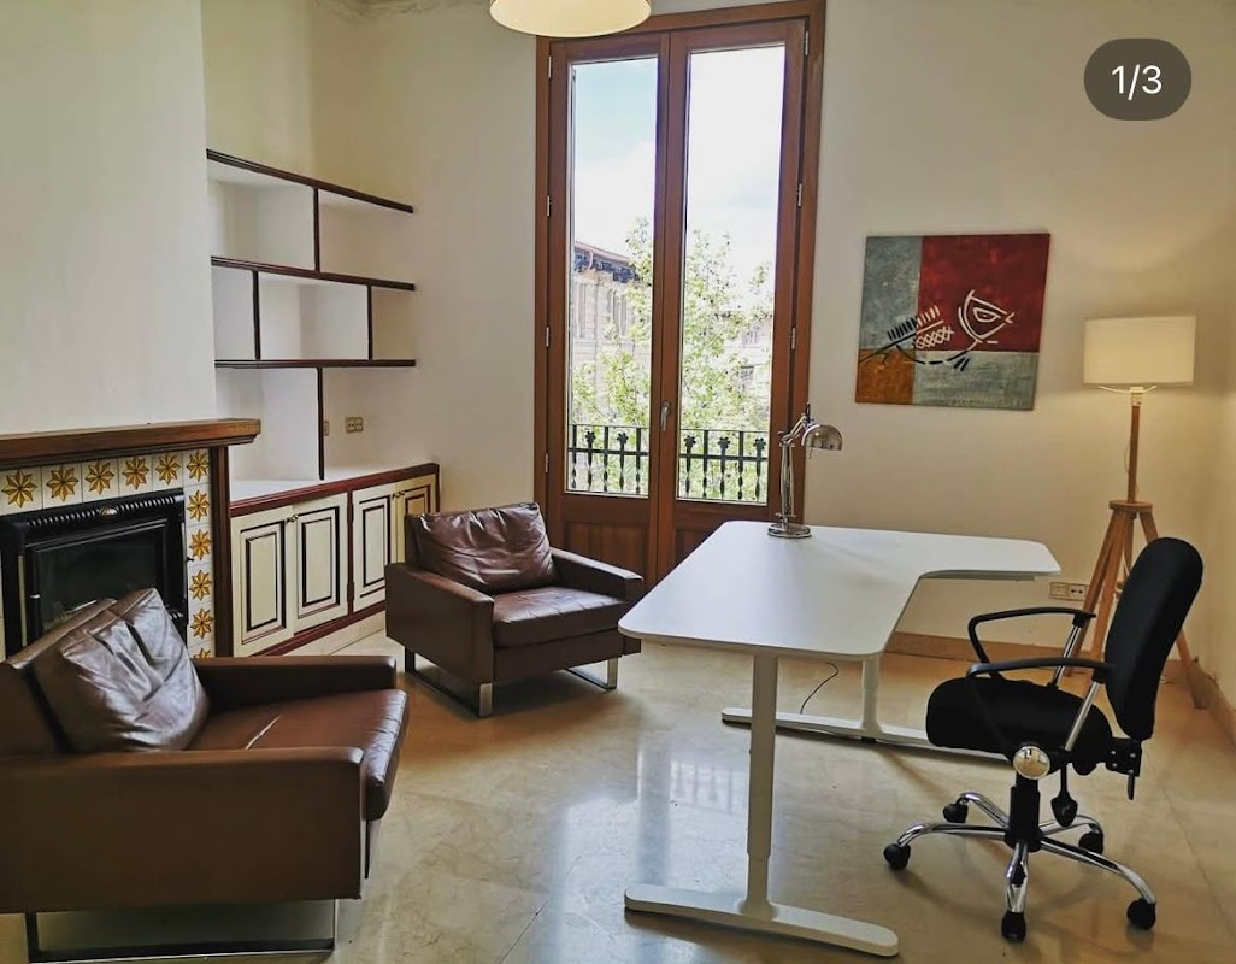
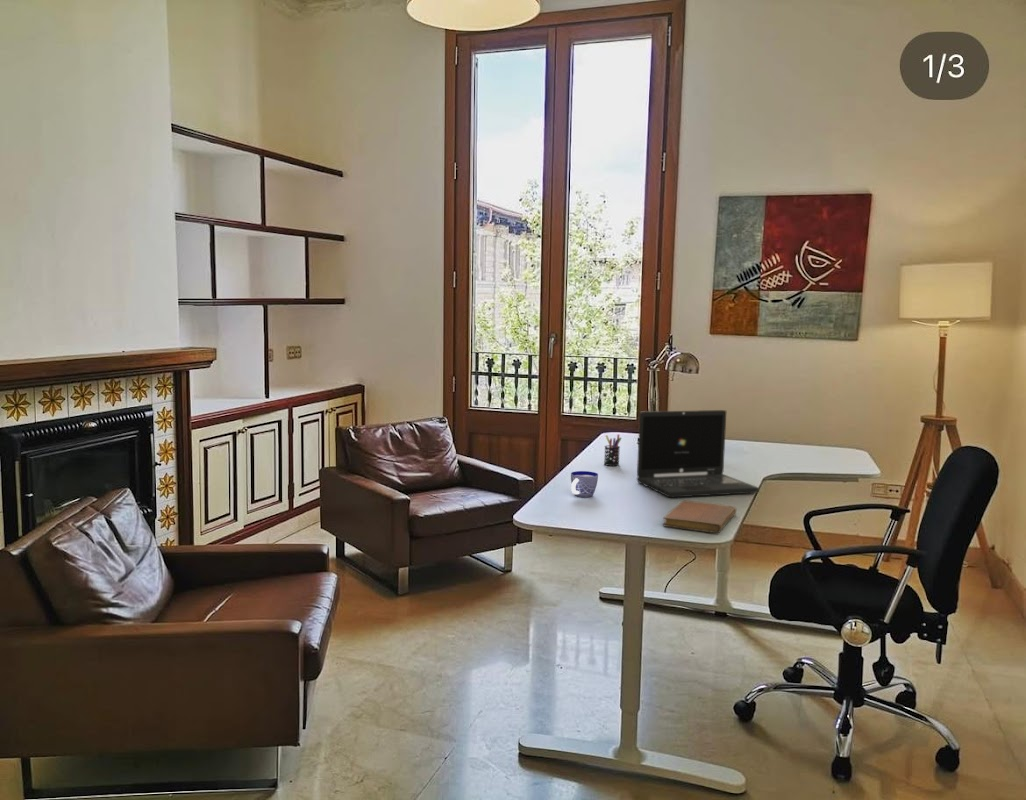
+ pen holder (614, 448)
+ laptop (698, 451)
+ notebook (700, 515)
+ cup (581, 485)
